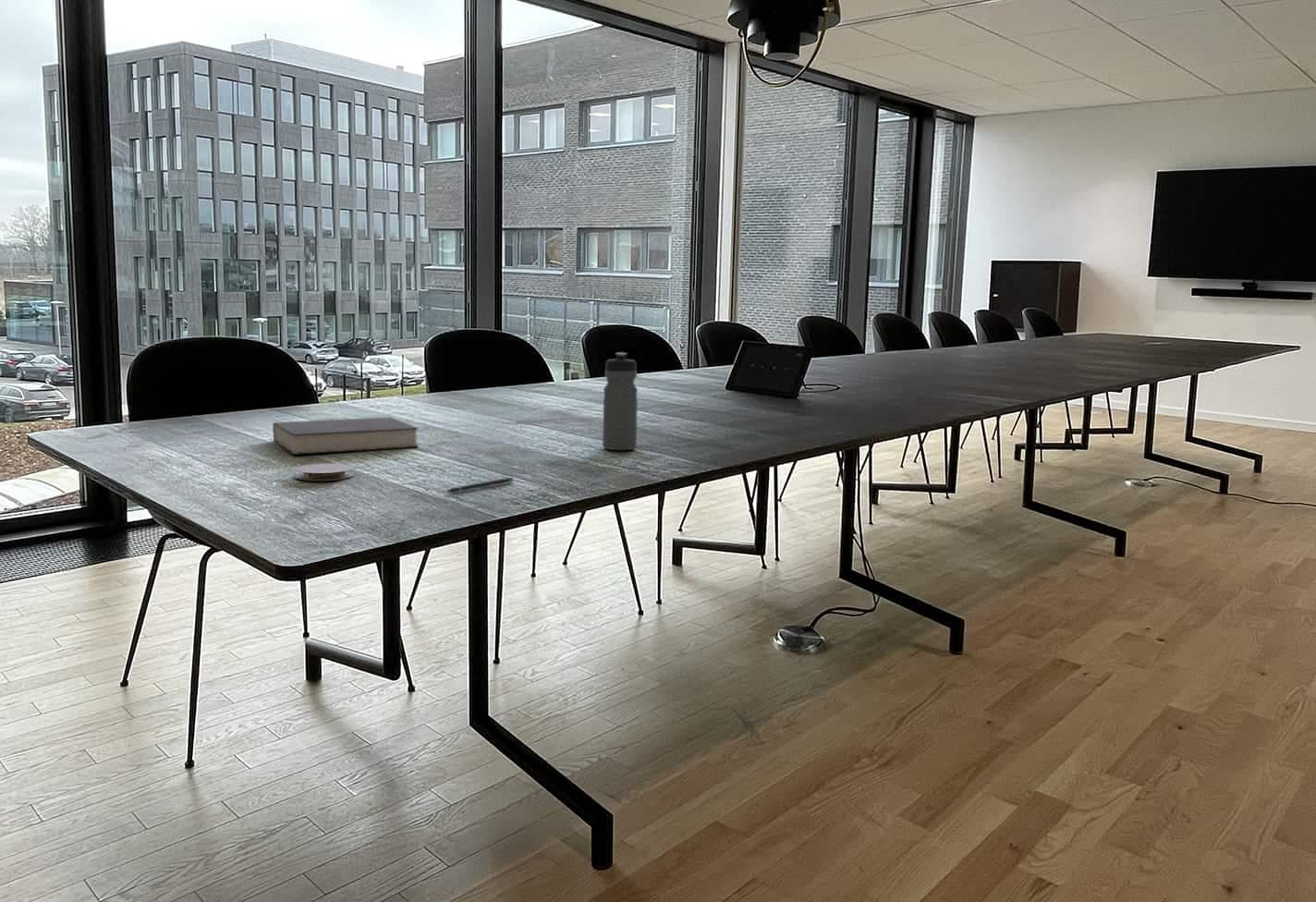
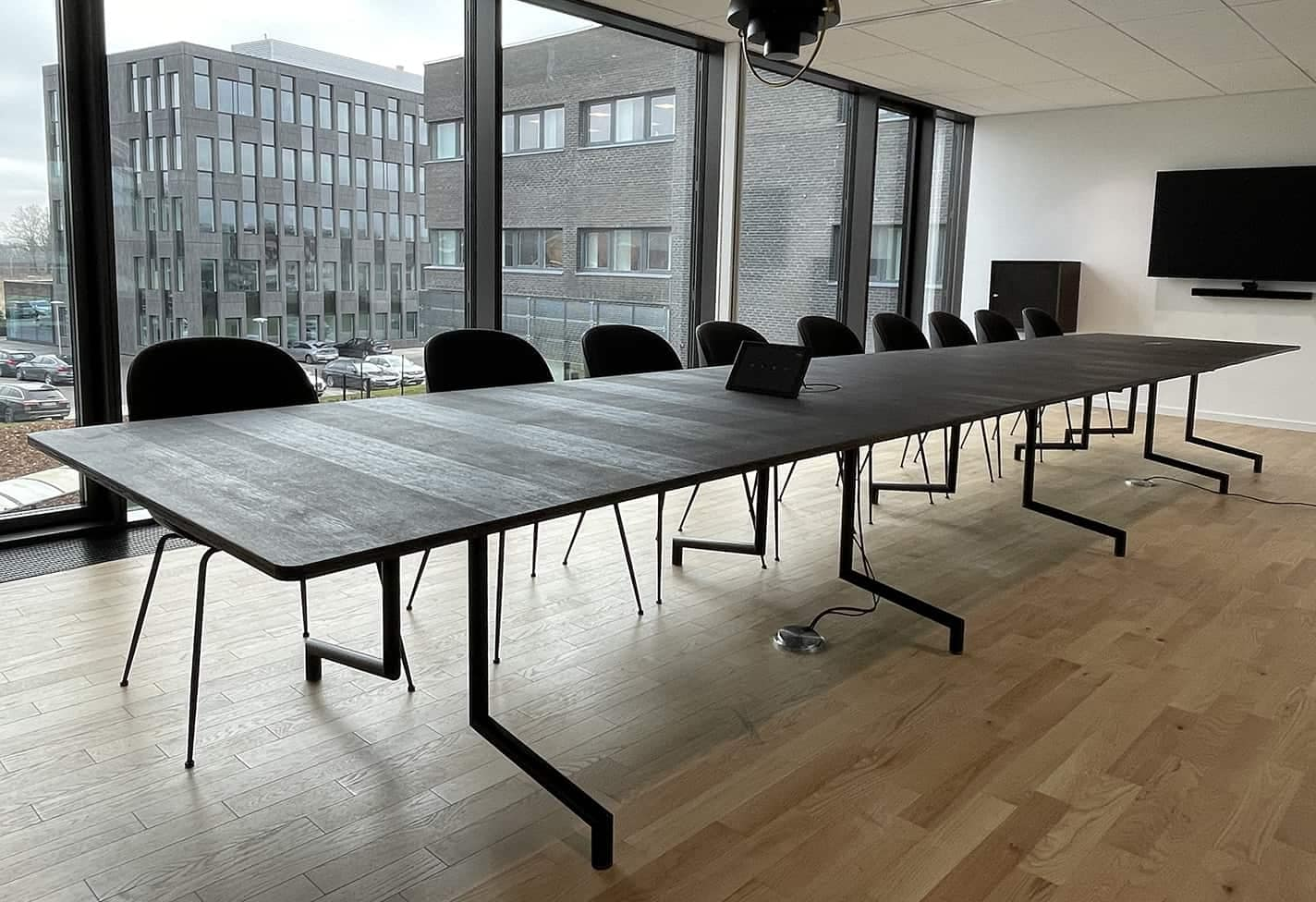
- pen (480, 485)
- coaster (324, 471)
- book (345, 434)
- water bottle (620, 400)
